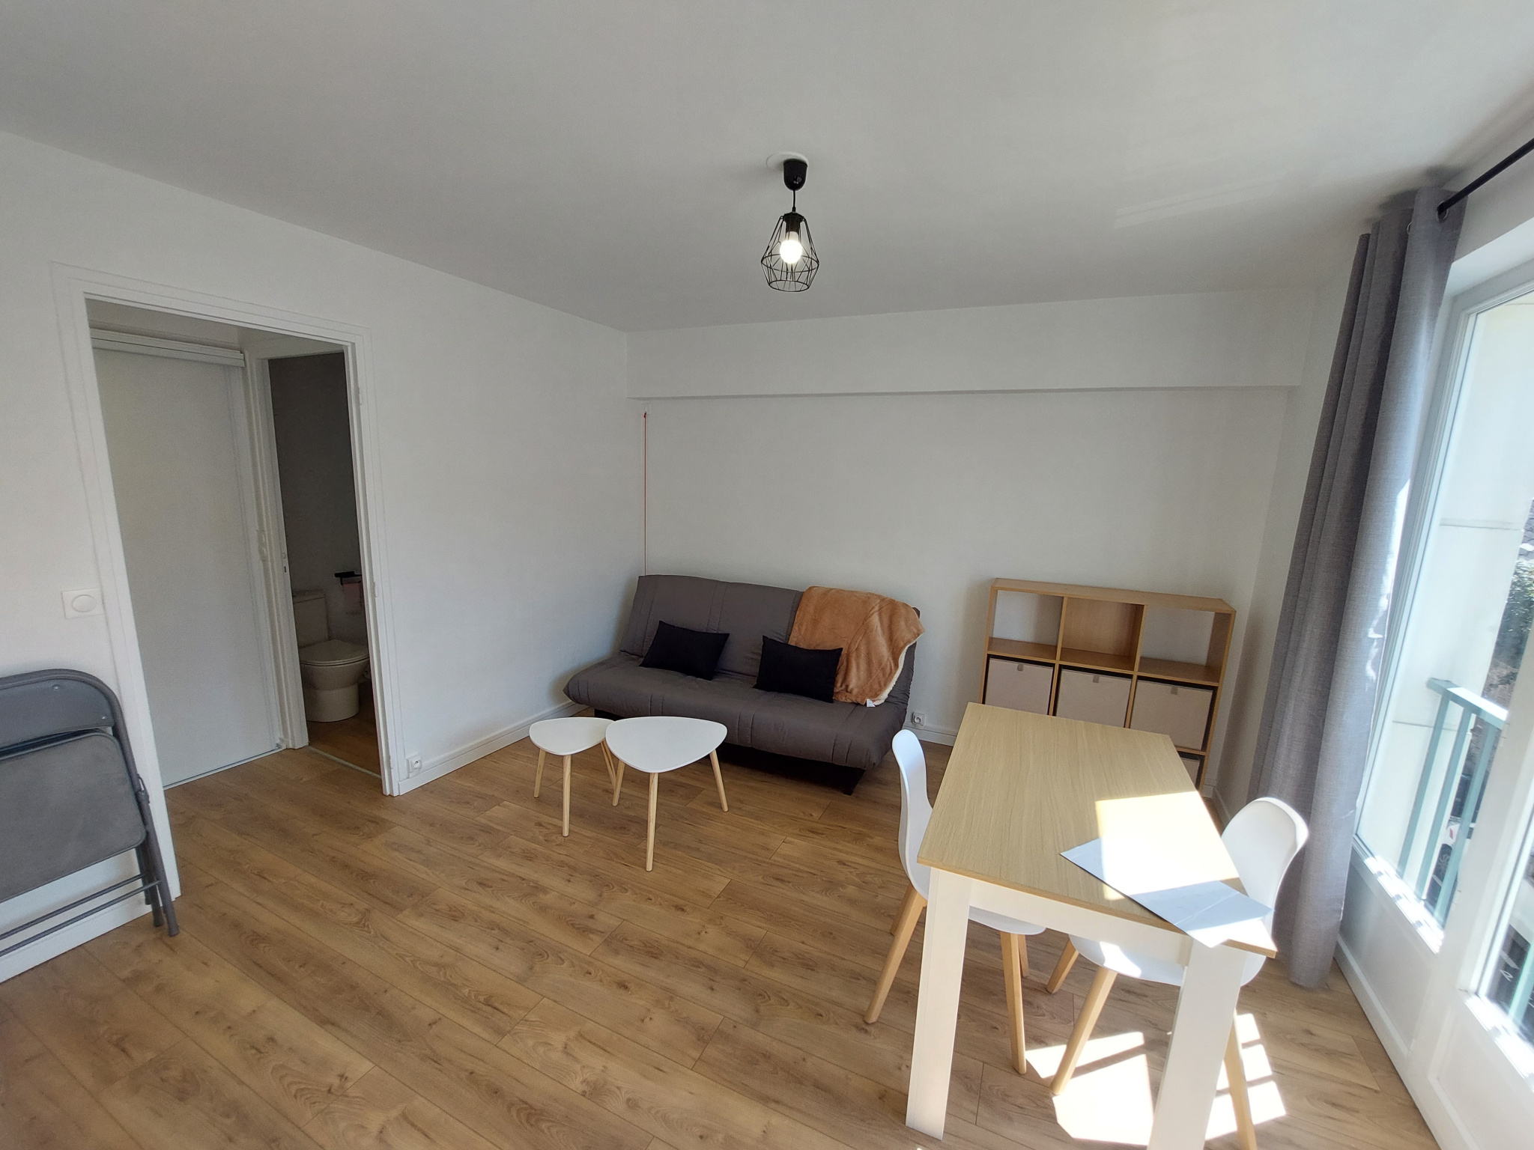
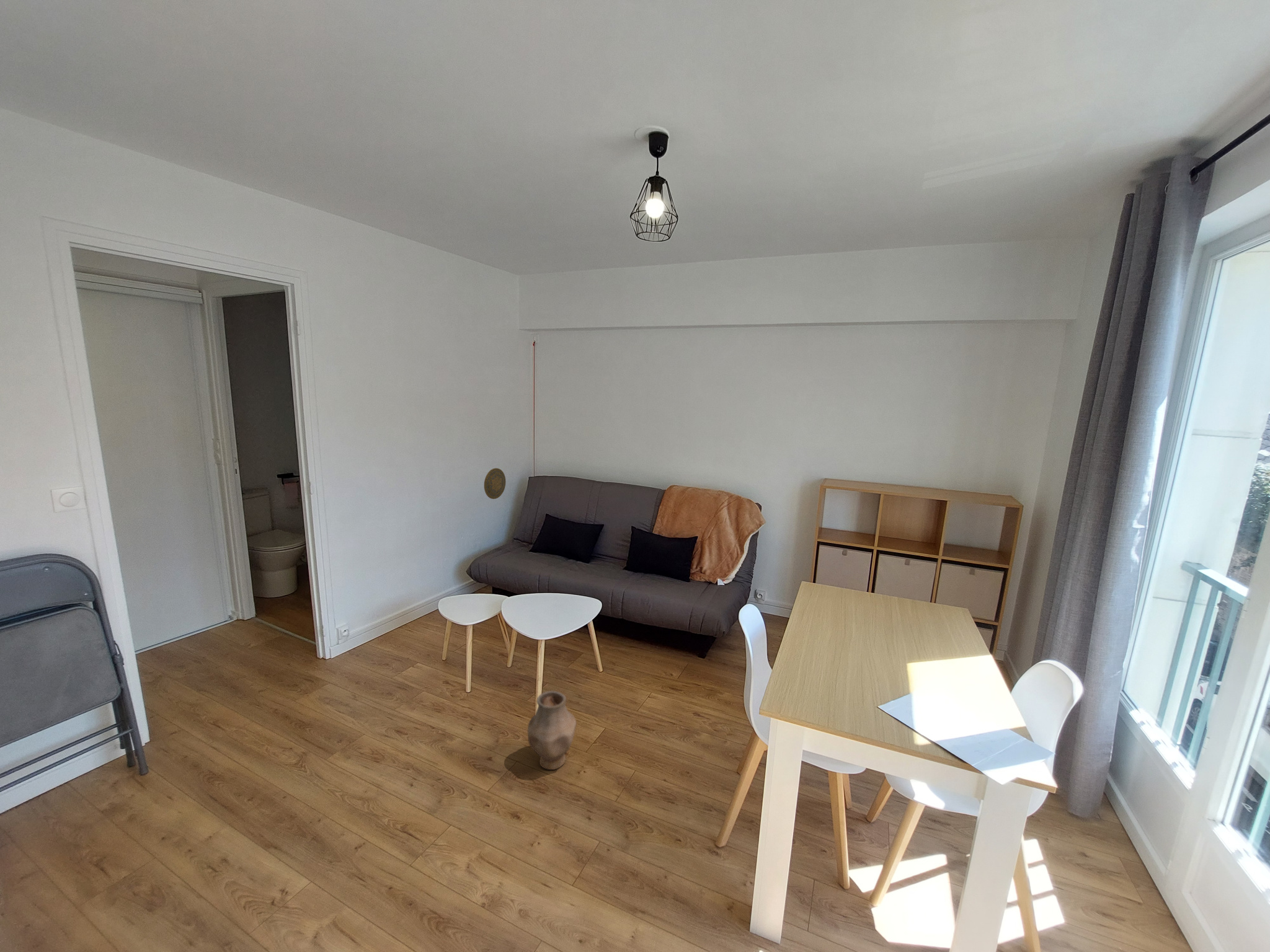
+ vase (552, 731)
+ decorative plate (496, 483)
